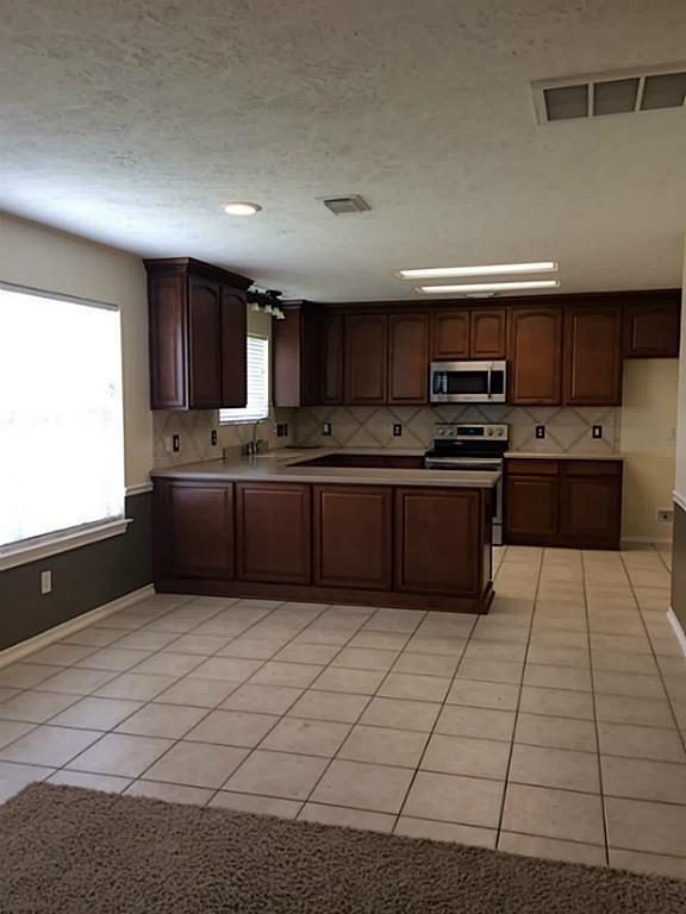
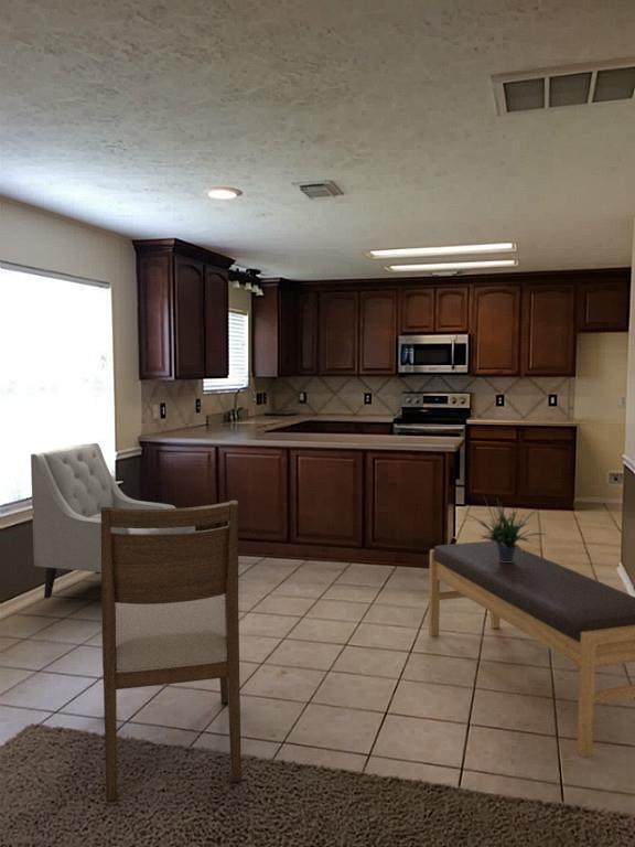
+ bench (531, 625)
+ chair (169, 620)
+ potted plant (505, 526)
+ chair (118, 527)
